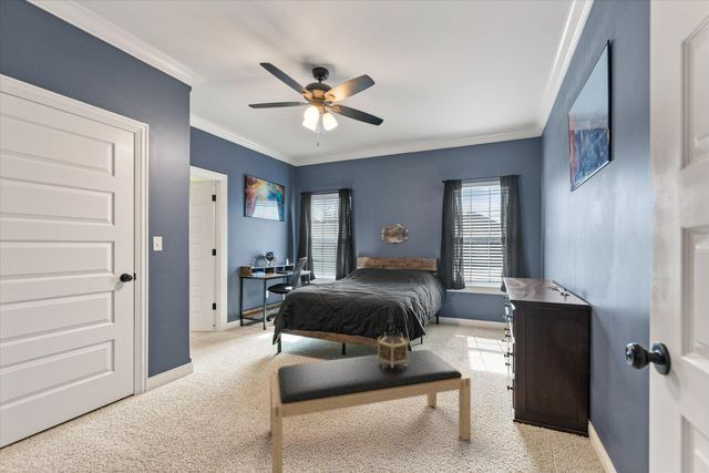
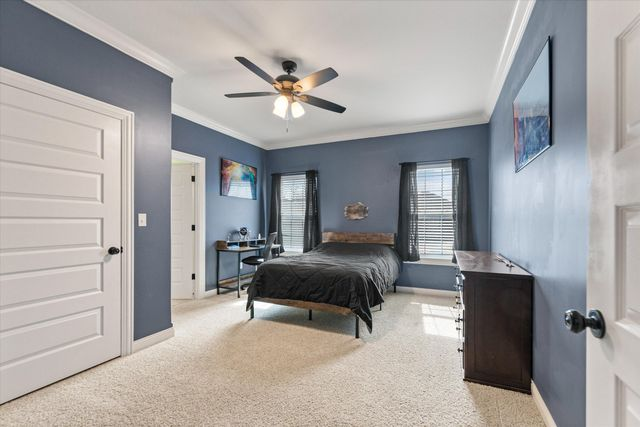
- decorative box (391, 349)
- bench (368, 400)
